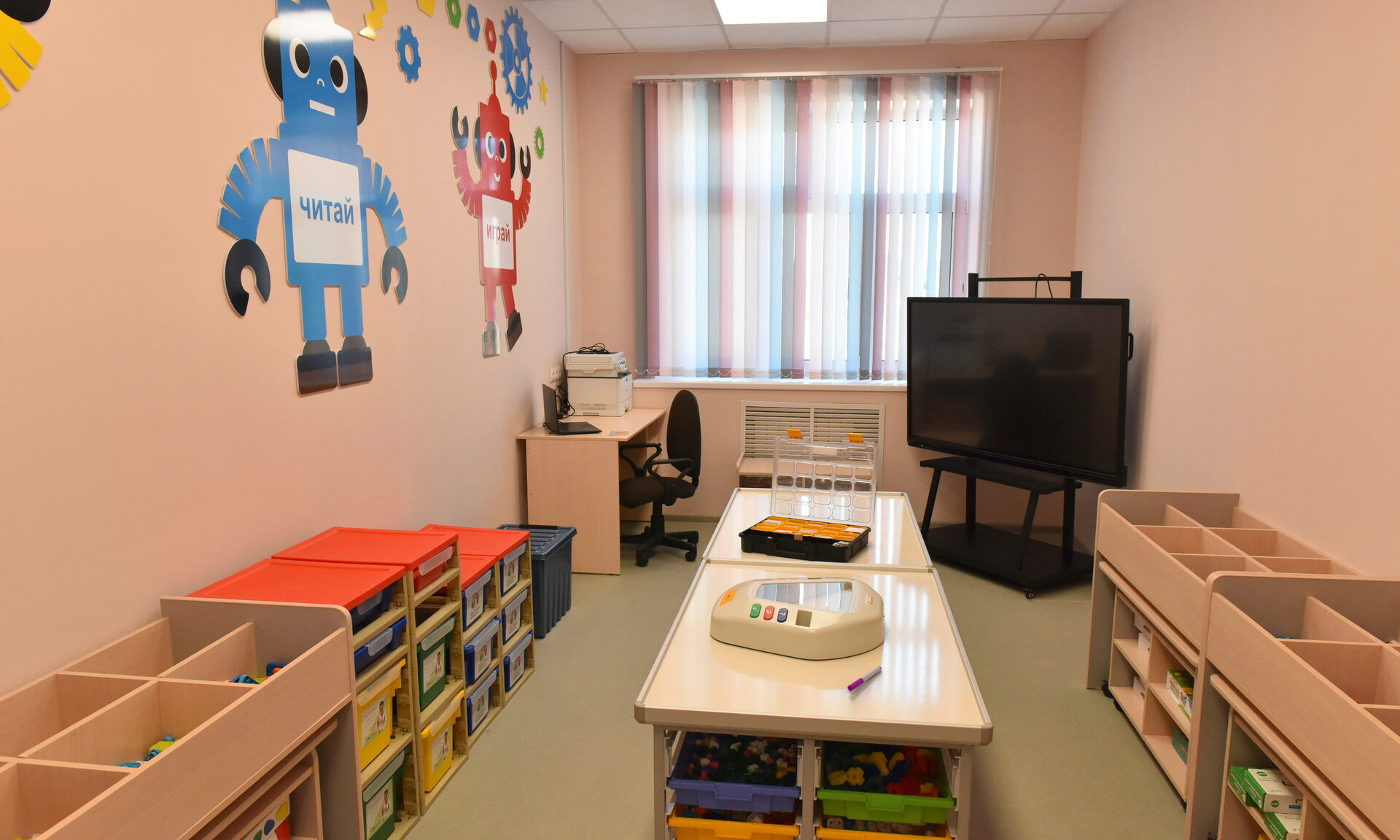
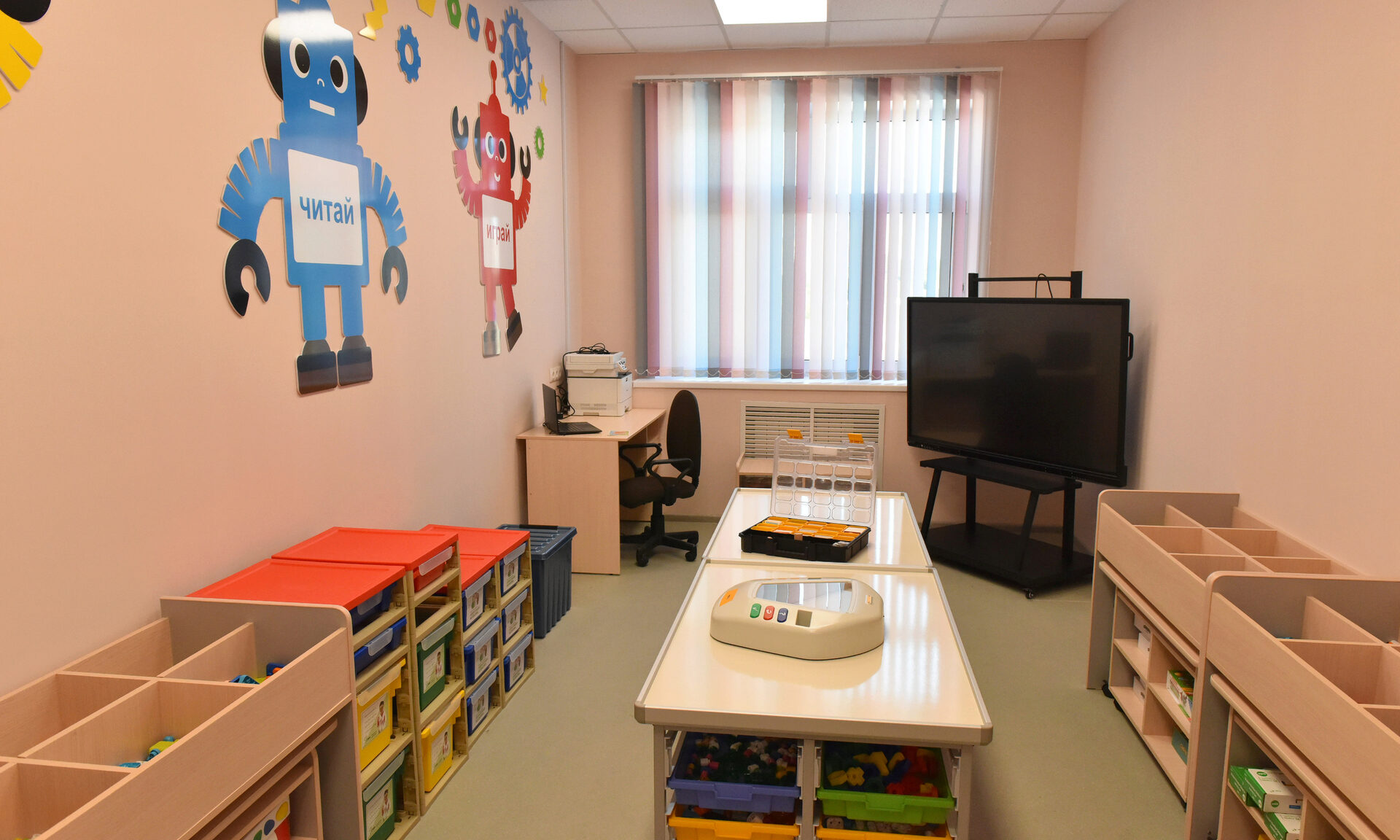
- pen (865, 677)
